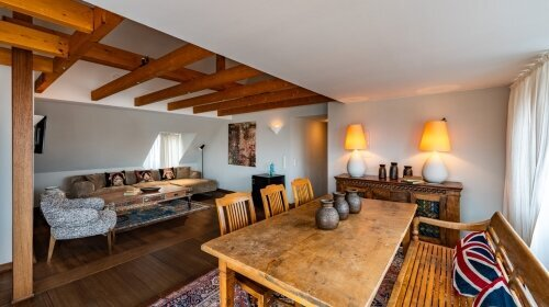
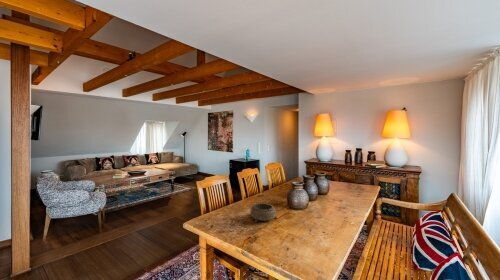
+ decorative bowl (262, 211)
